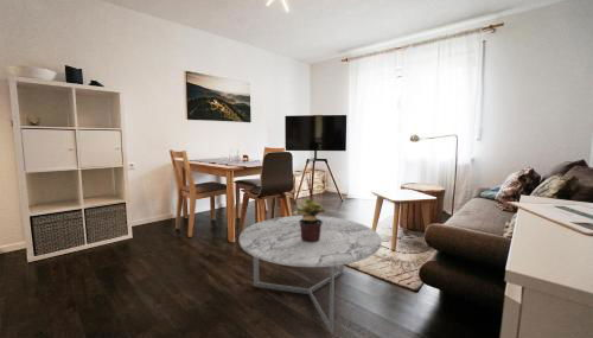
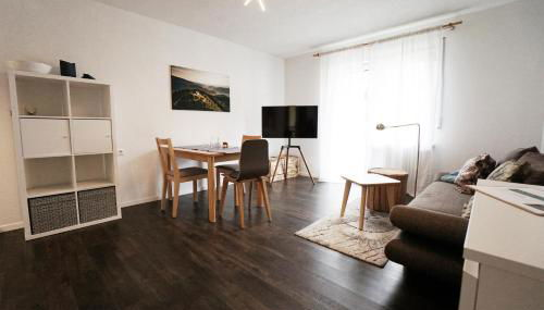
- potted plant (308, 218)
- coffee table (308, 263)
